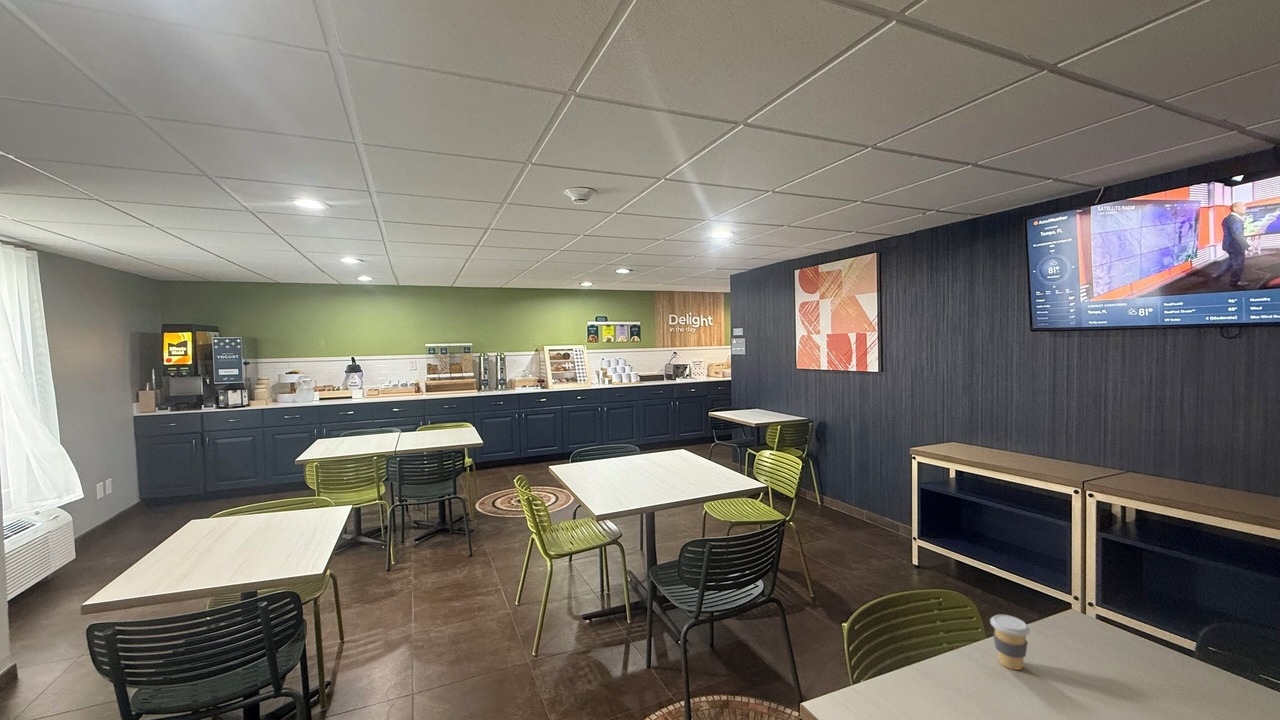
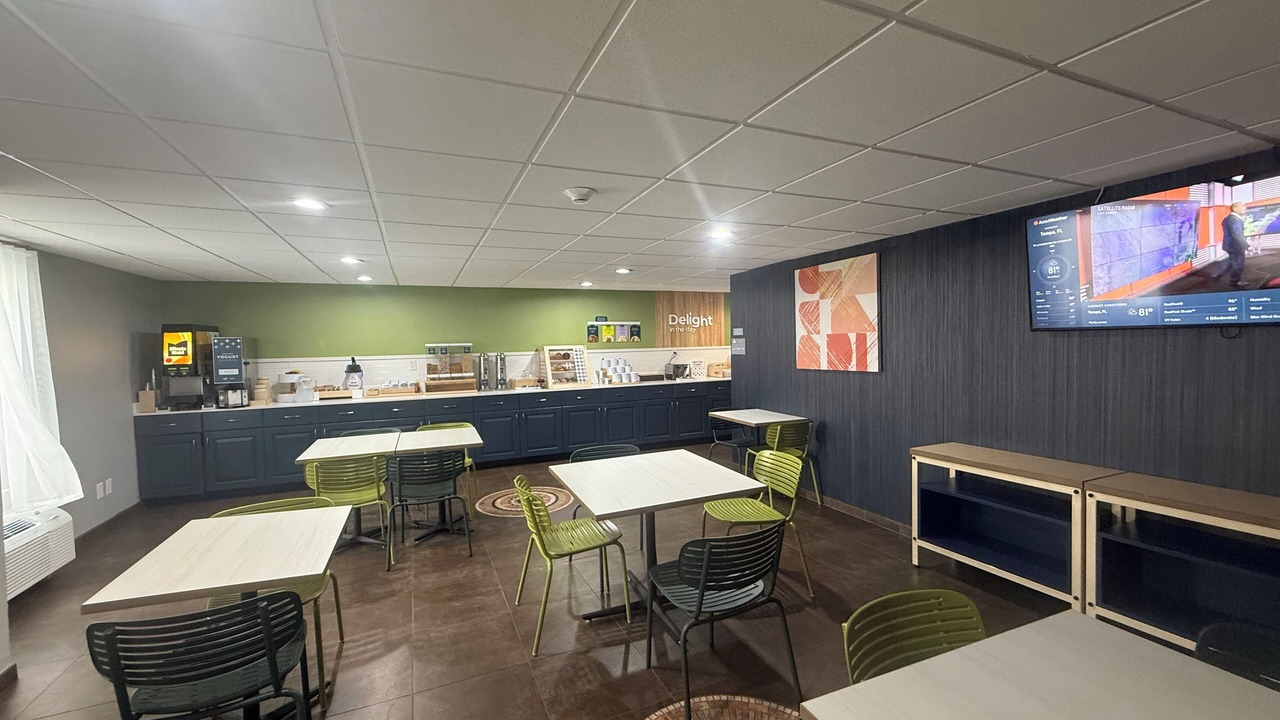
- coffee cup (1010, 642)
